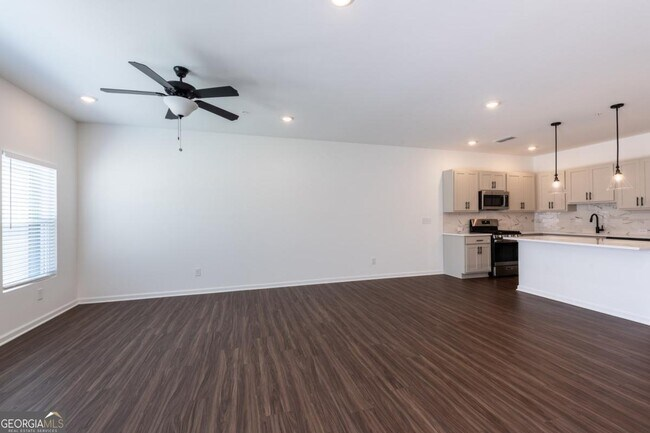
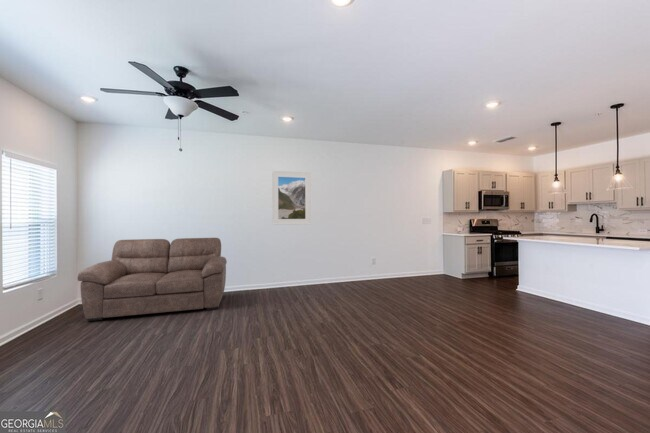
+ sofa (164, 272)
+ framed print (291, 198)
